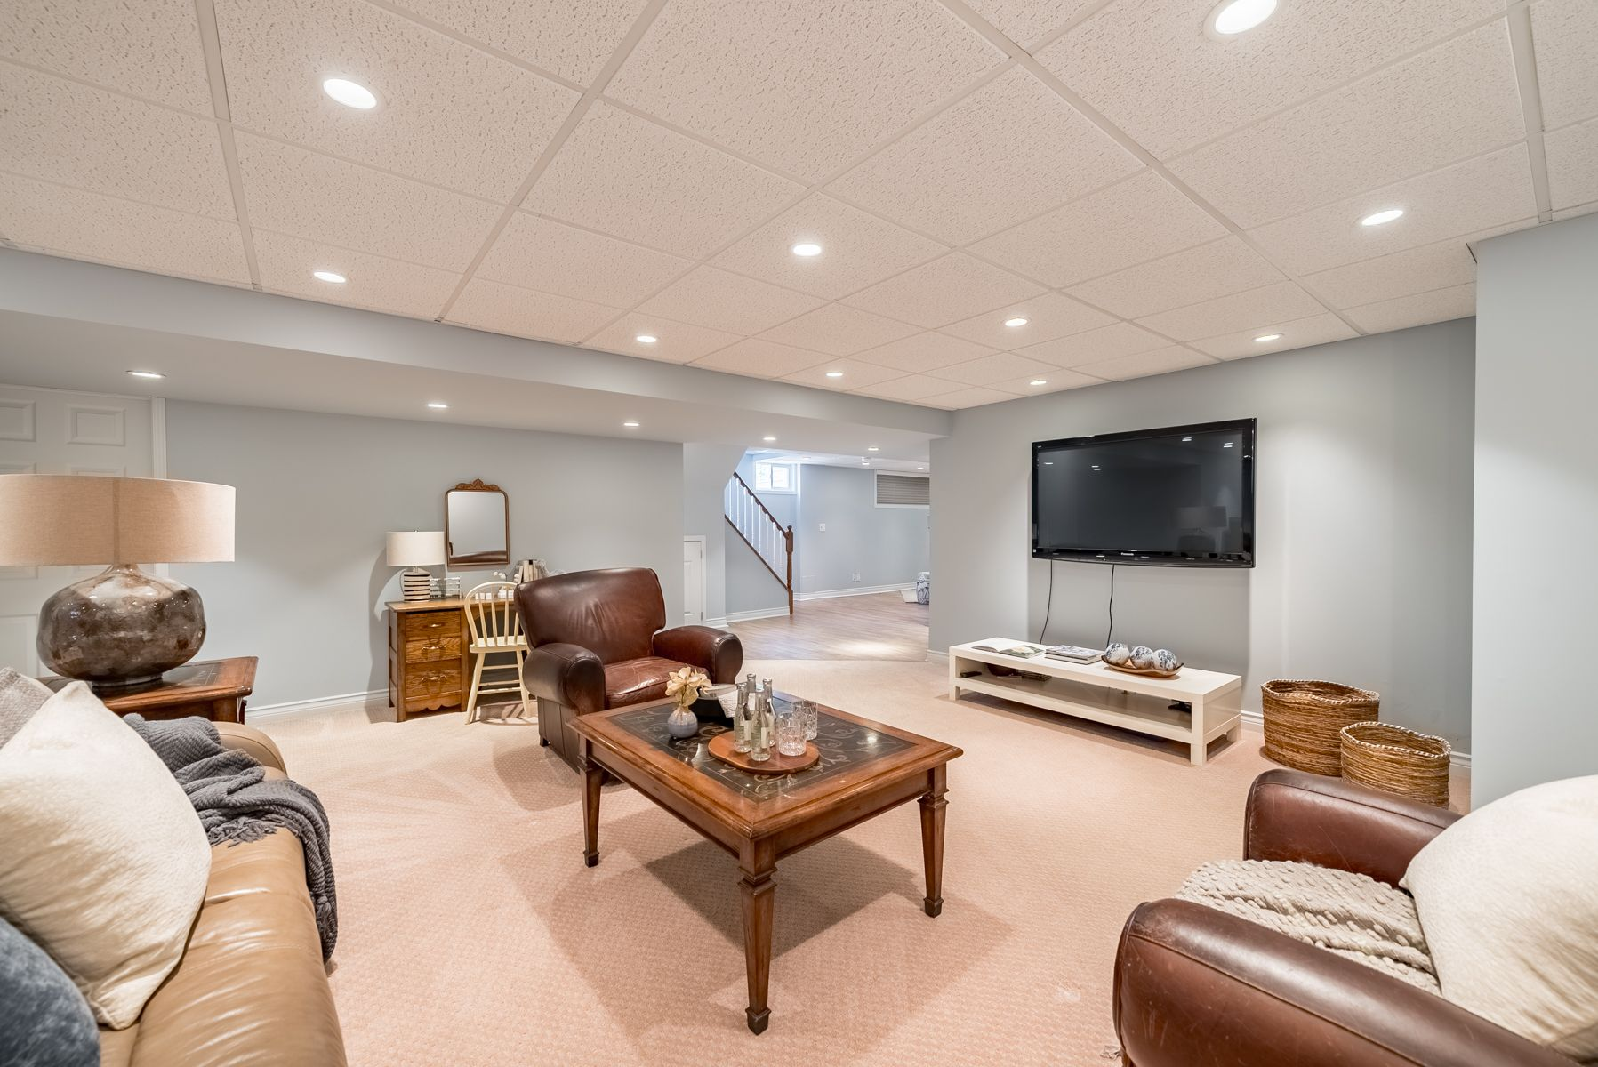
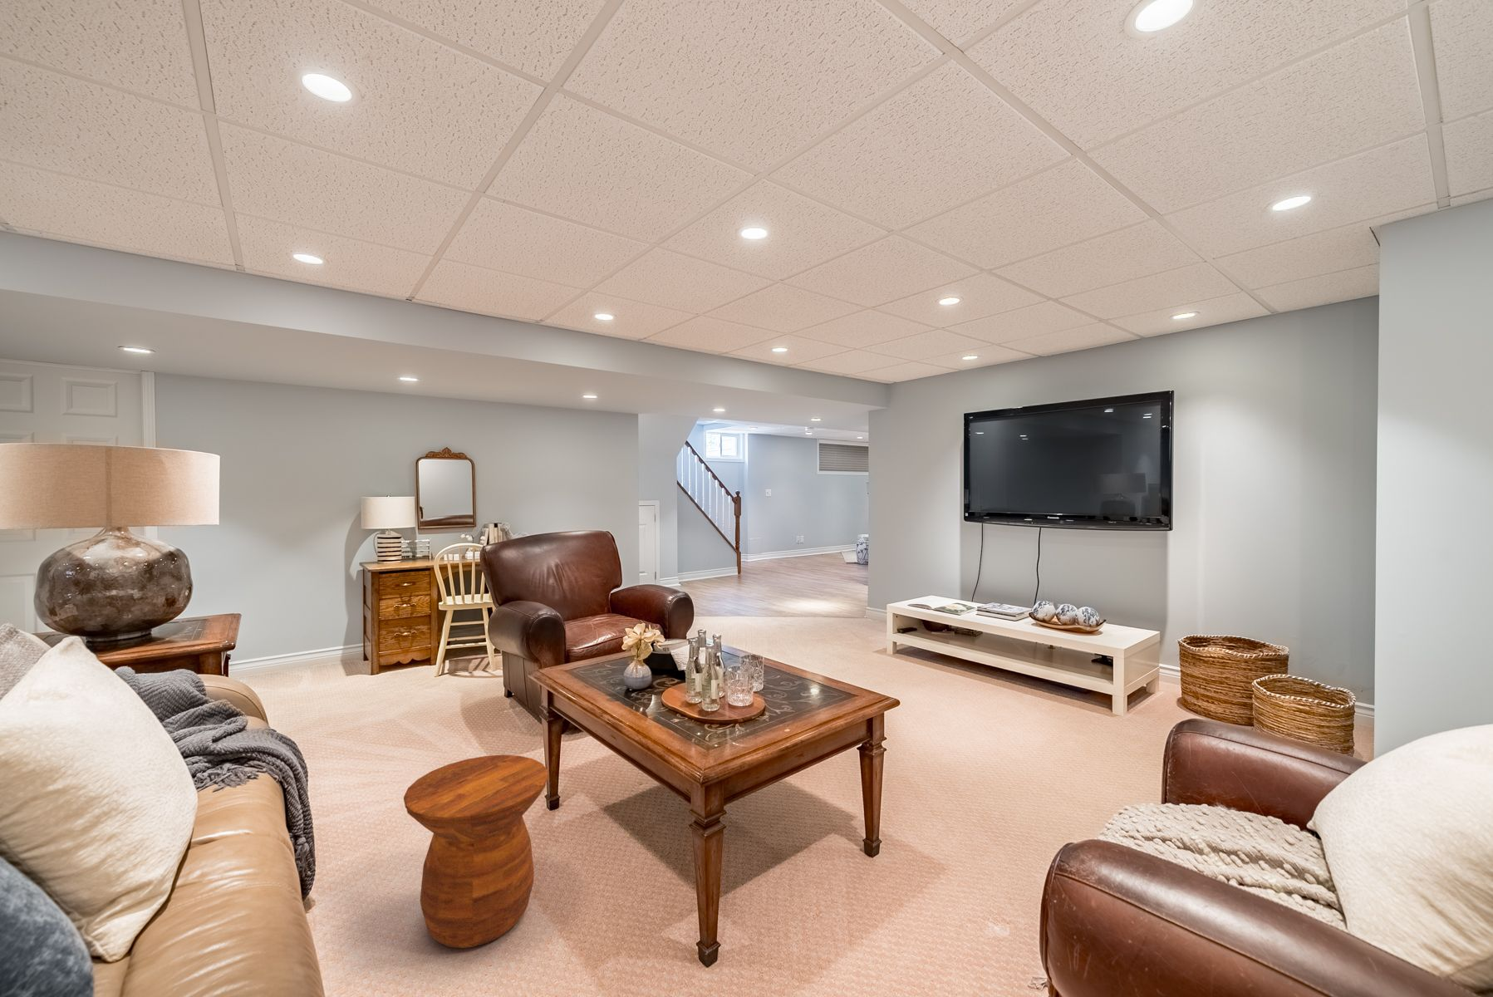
+ side table (478, 850)
